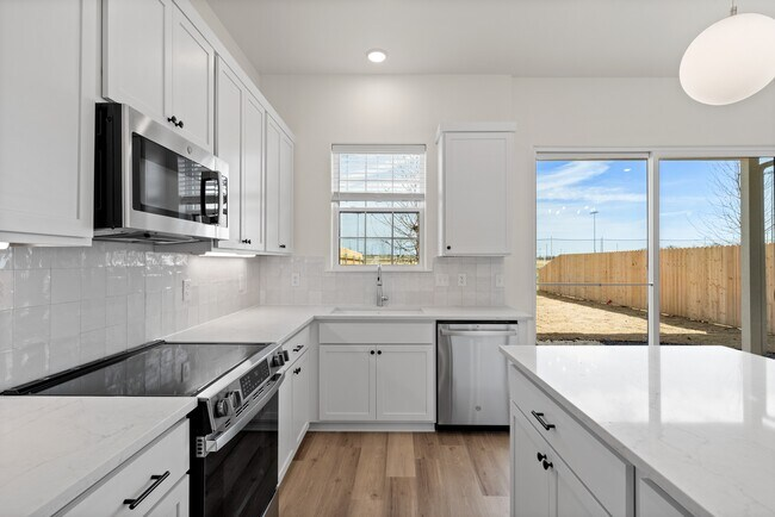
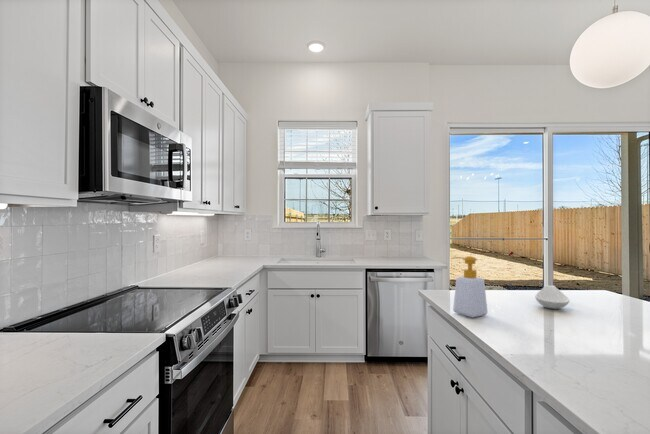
+ spoon rest (550, 295)
+ soap bottle (465, 284)
